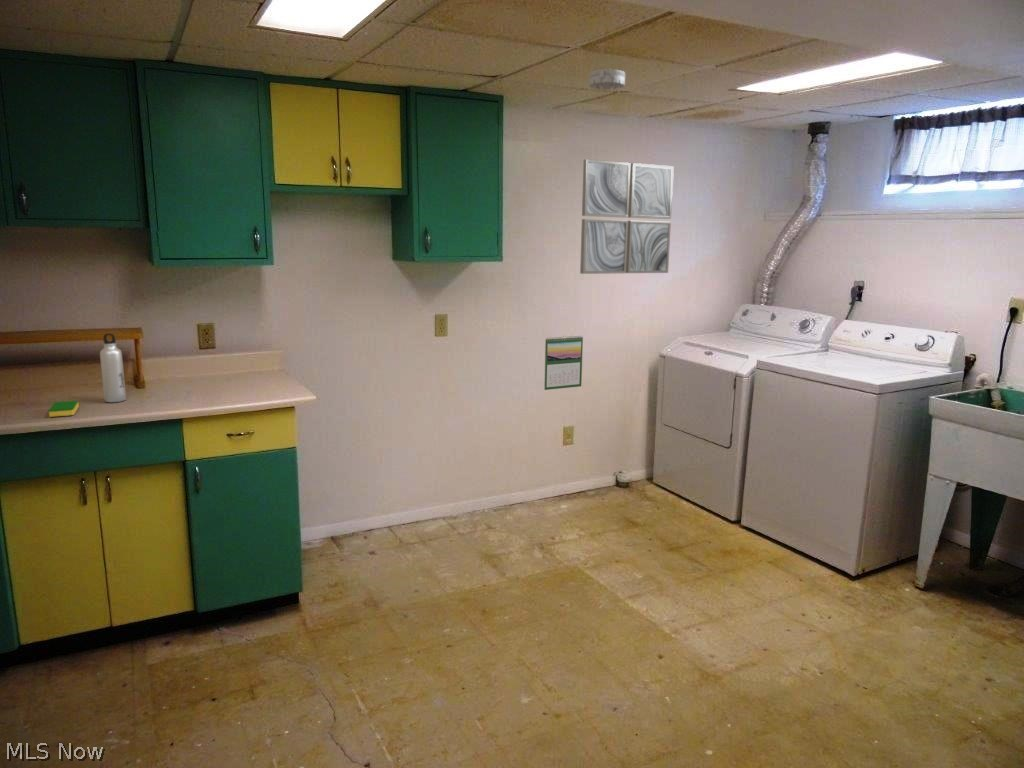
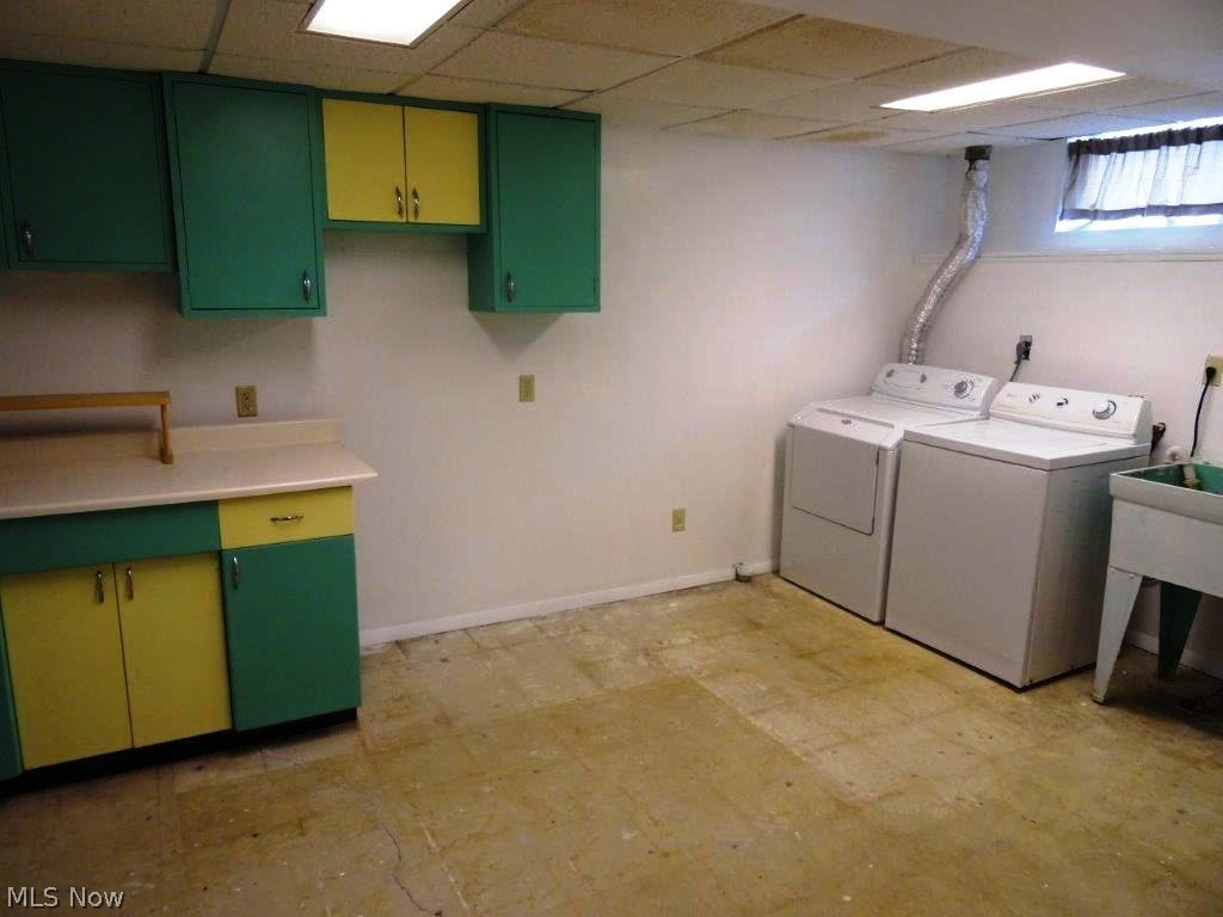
- dish sponge (64, 408)
- water bottle (112, 367)
- smoke detector (607, 78)
- calendar (563, 362)
- wall art (627, 220)
